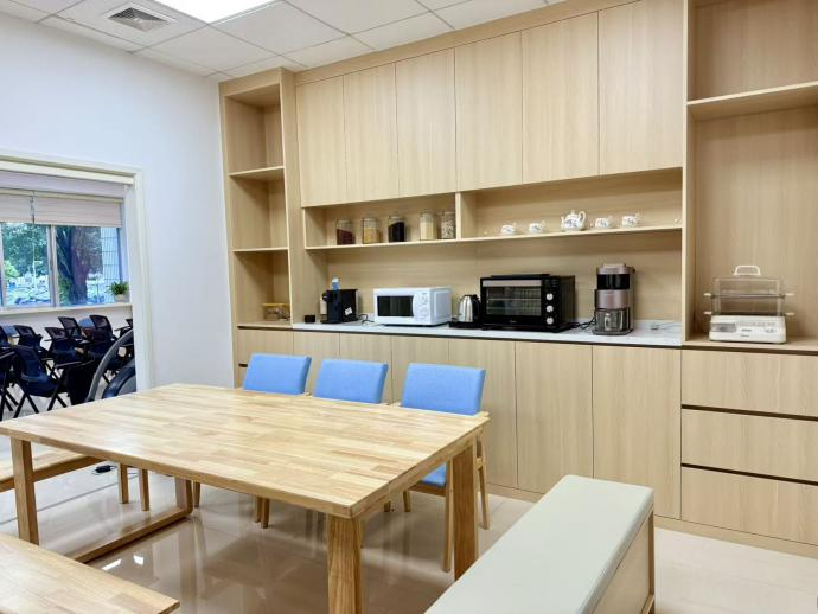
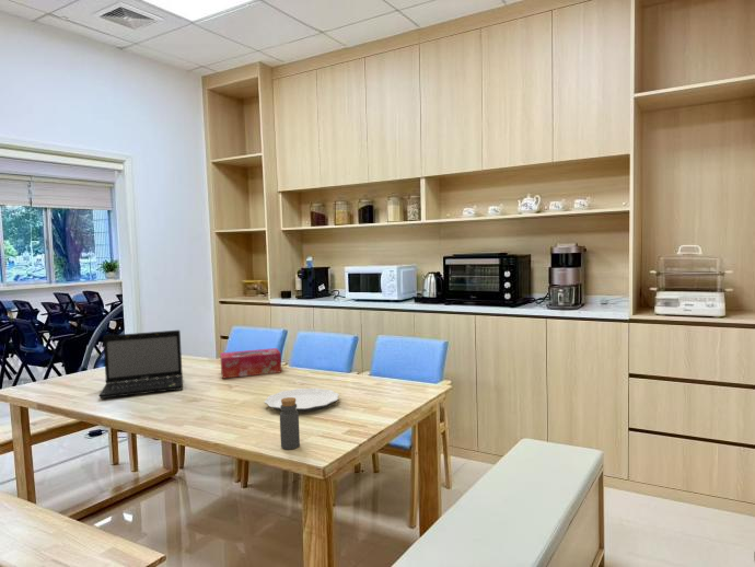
+ plate (302, 400)
+ tissue box (251, 362)
+ laptop (142, 362)
+ bottle (289, 423)
